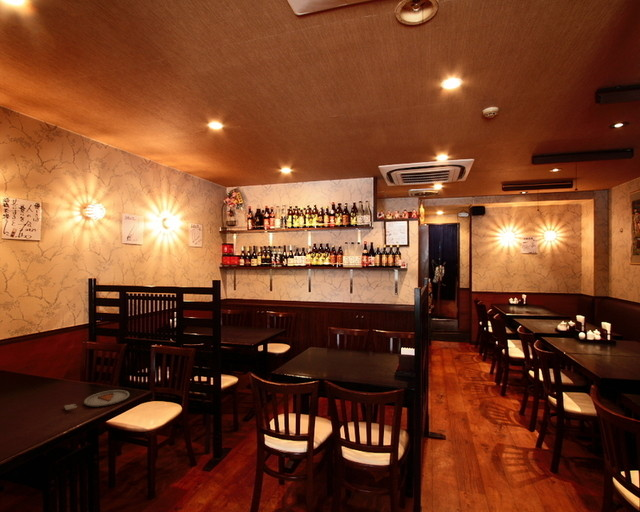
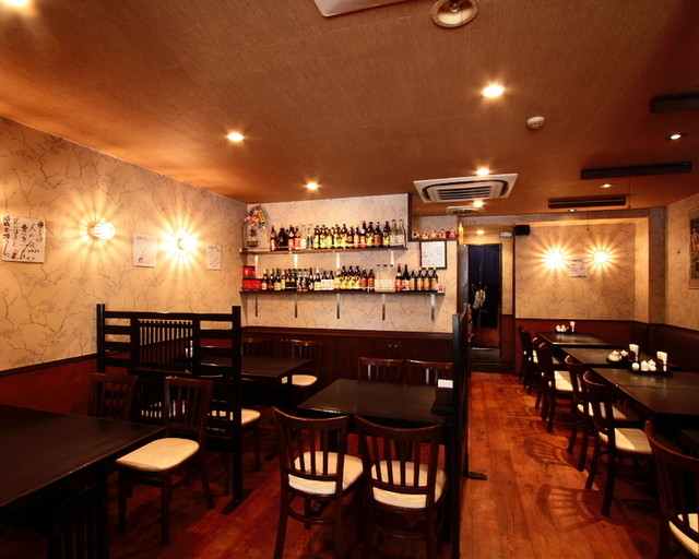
- dinner plate (98, 399)
